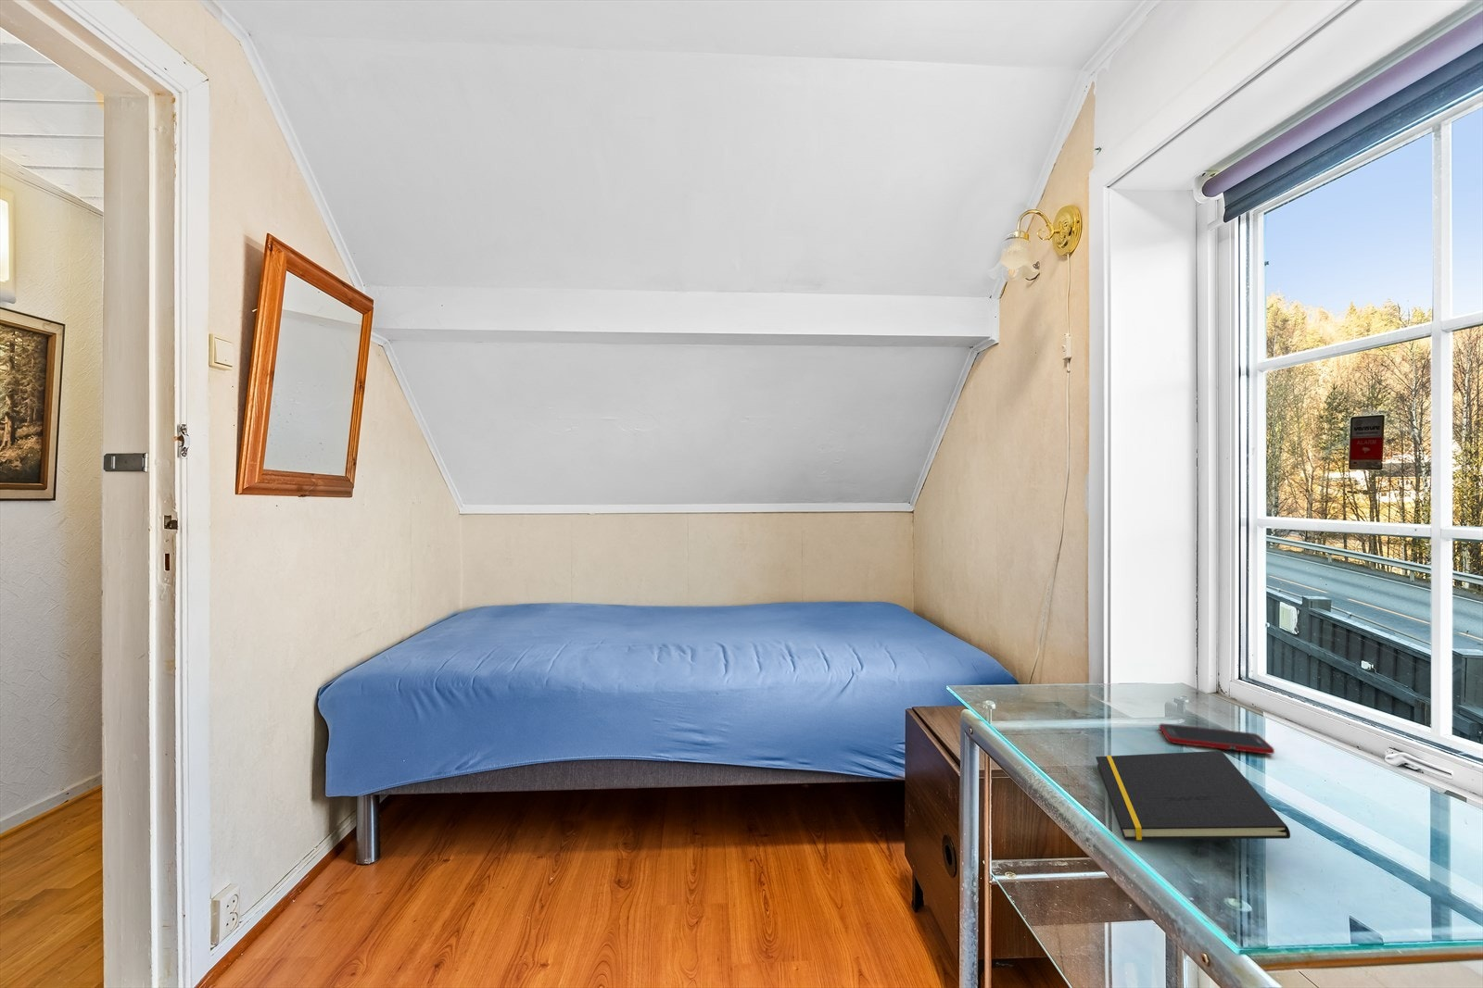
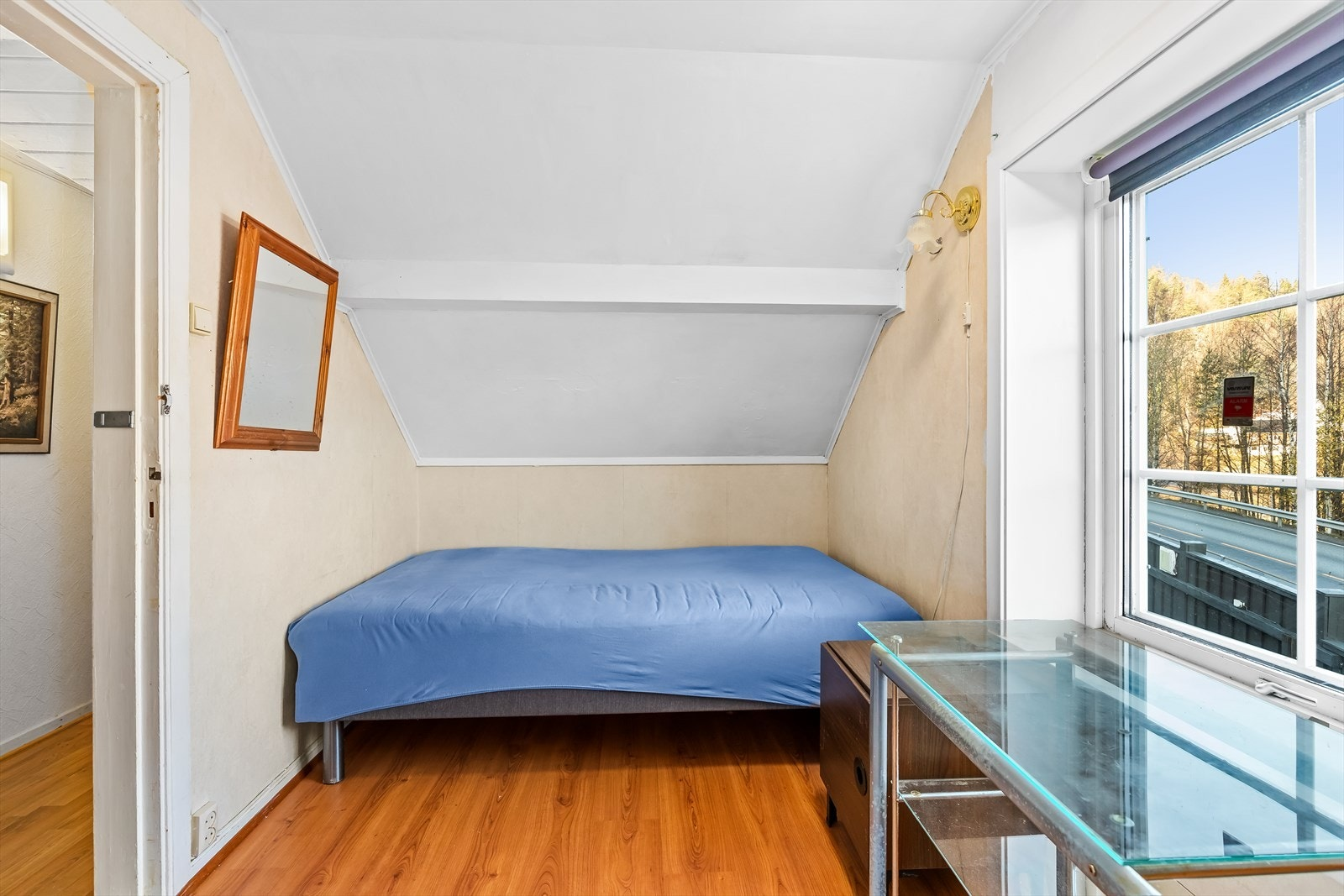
- notepad (1177, 791)
- cell phone (1214, 738)
